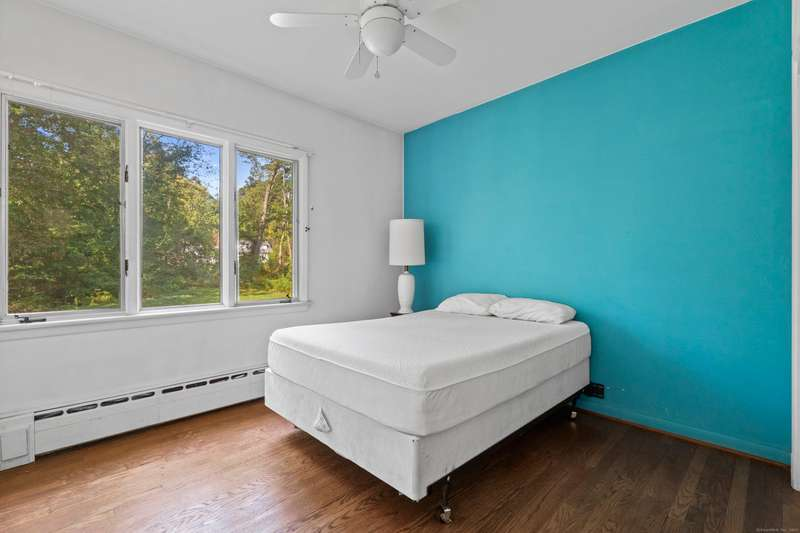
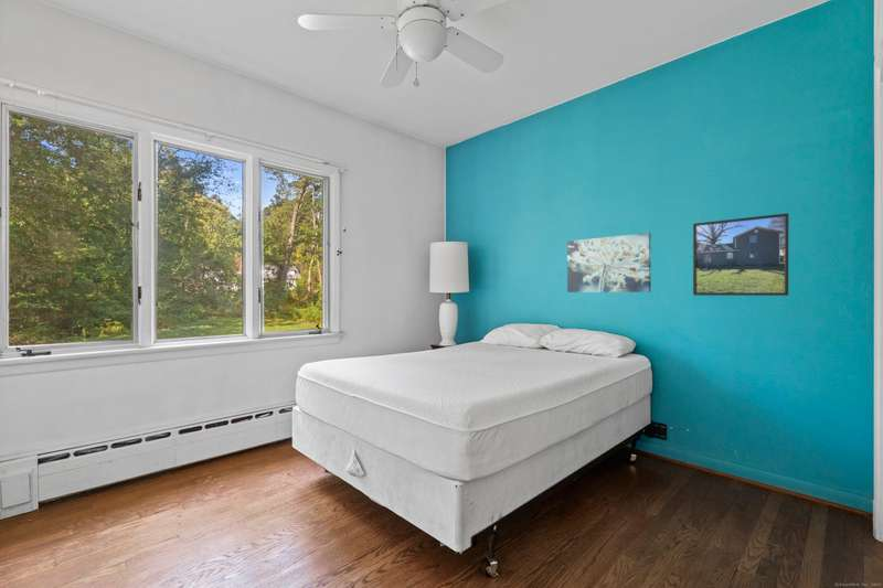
+ wall art (606, 265)
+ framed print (737, 257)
